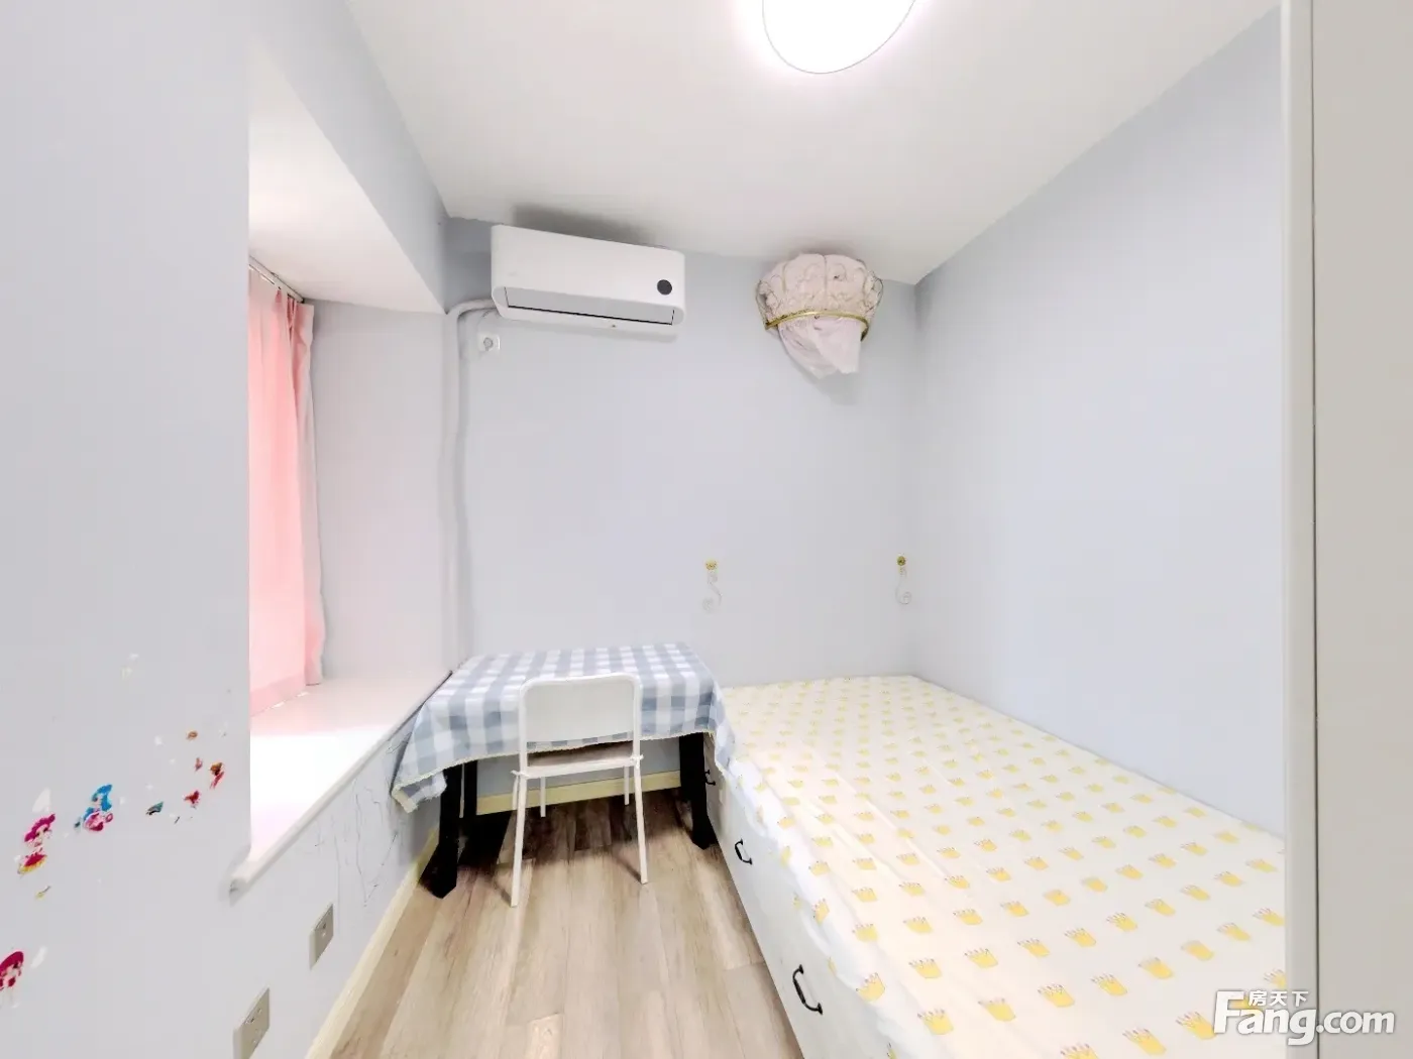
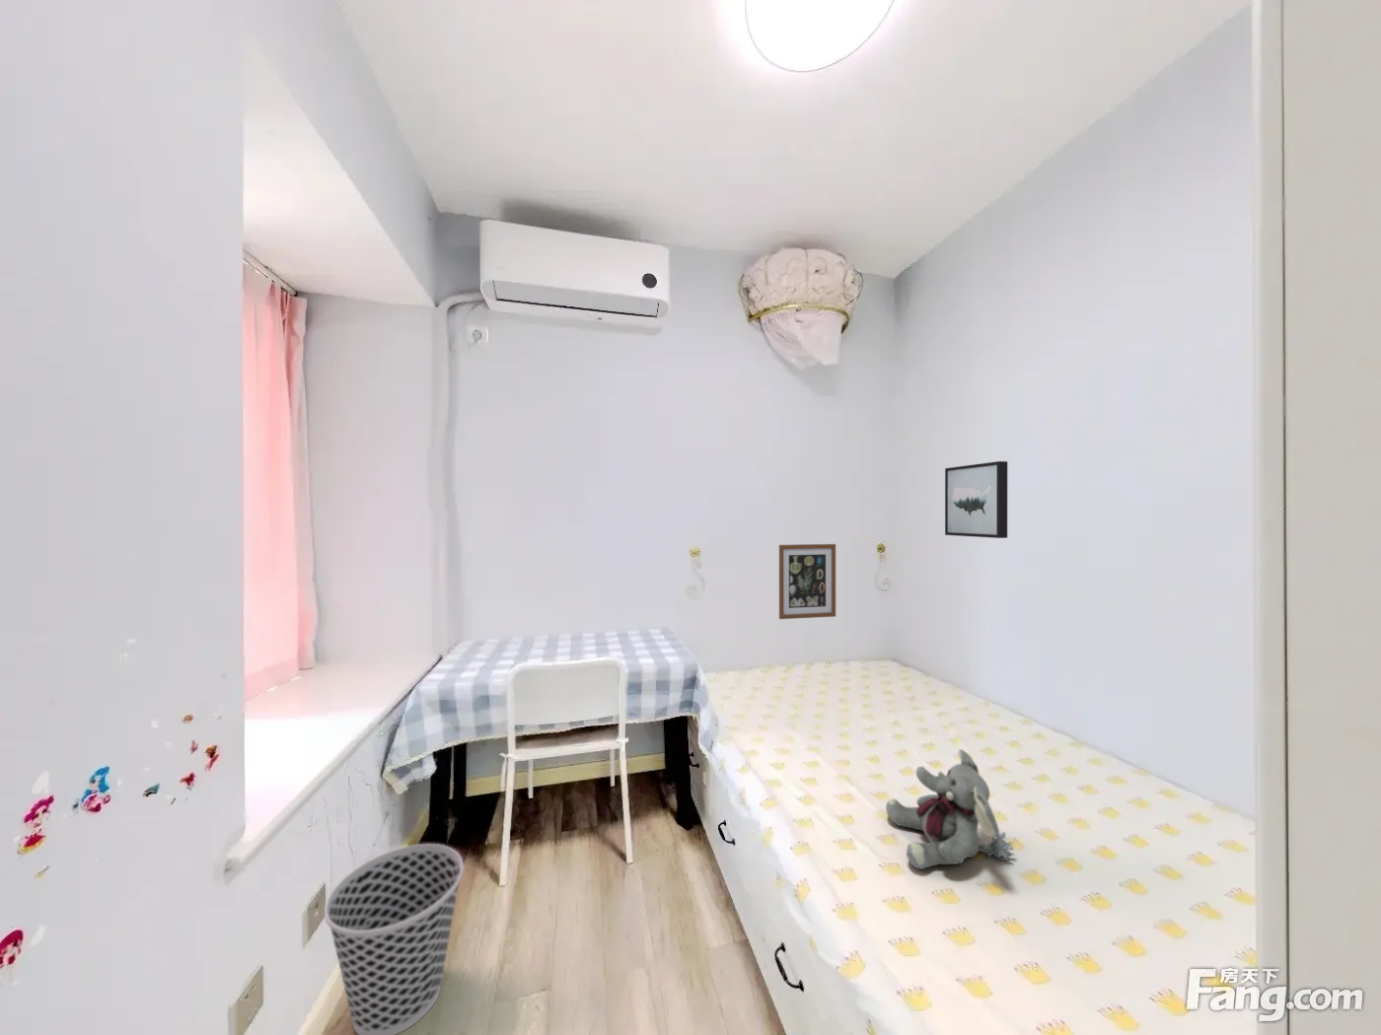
+ wall art (807, 581)
+ wall art (973, 501)
+ plush elephant (950, 803)
+ wastebasket (398, 940)
